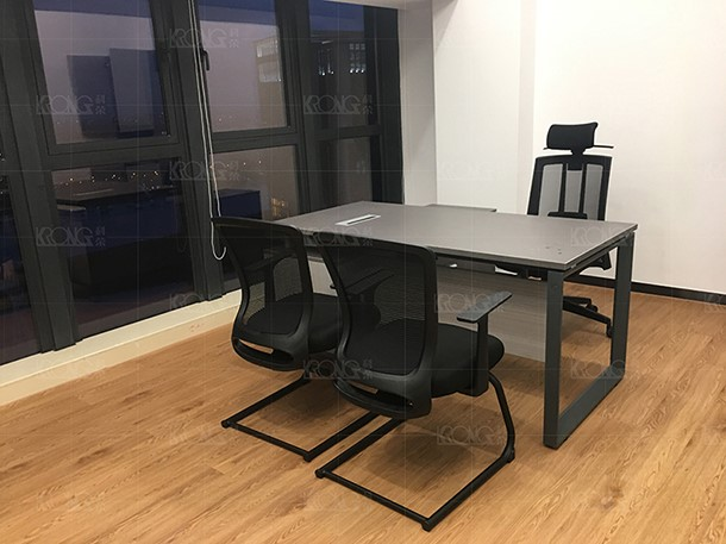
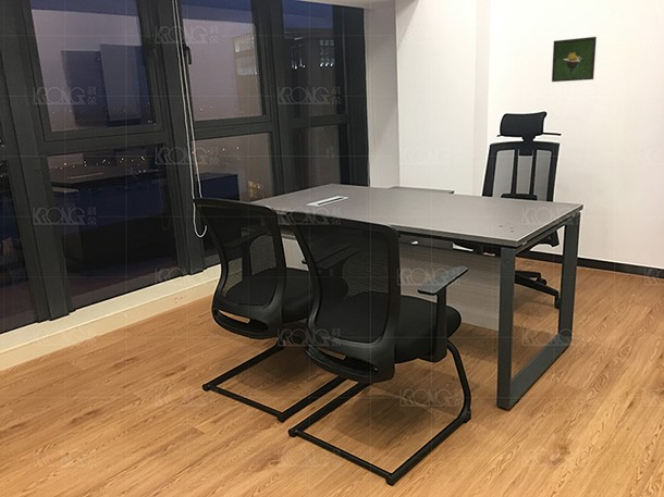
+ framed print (573, 60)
